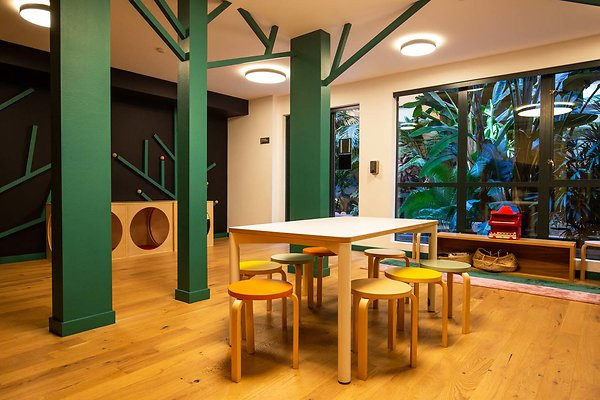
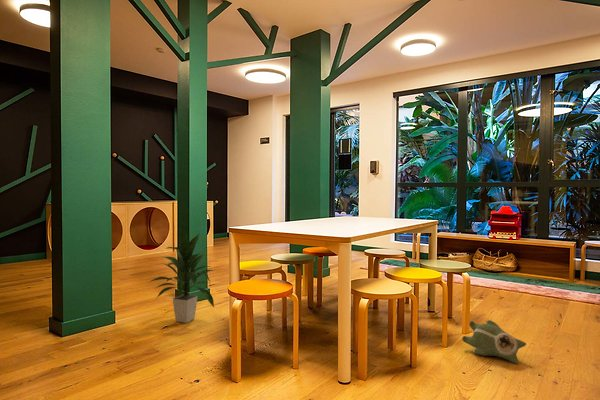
+ indoor plant (186, 277)
+ plush toy (492, 339)
